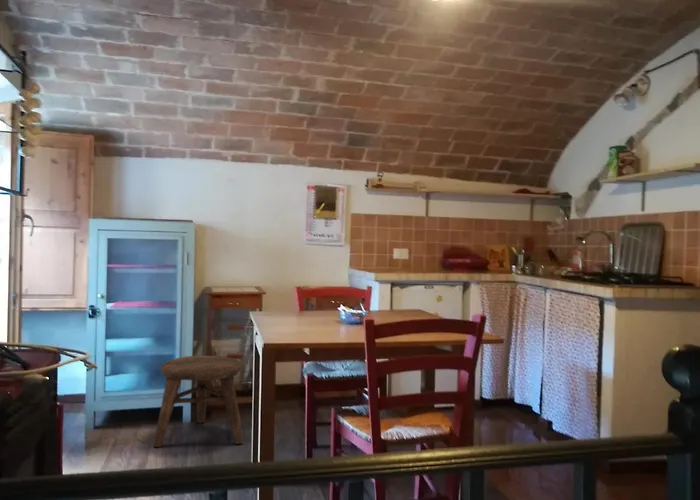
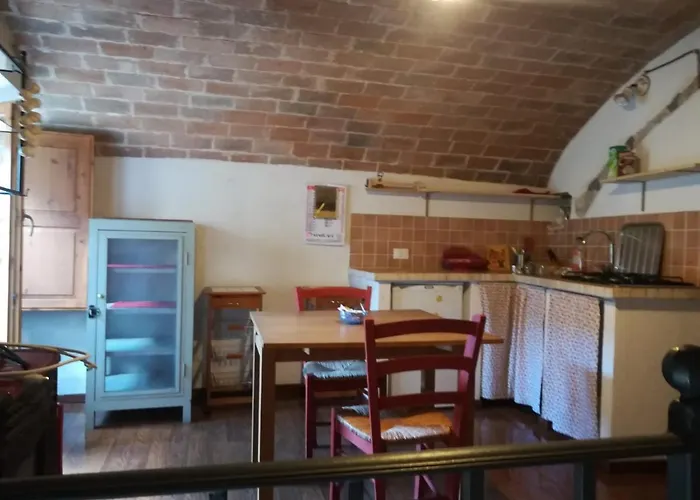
- stool (197, 399)
